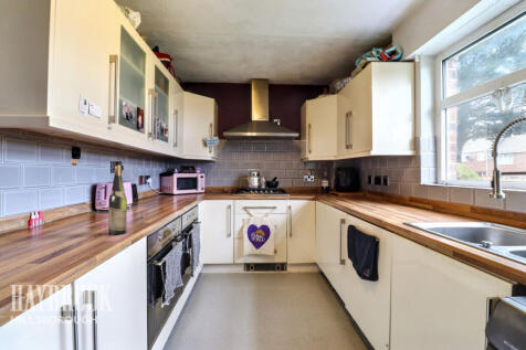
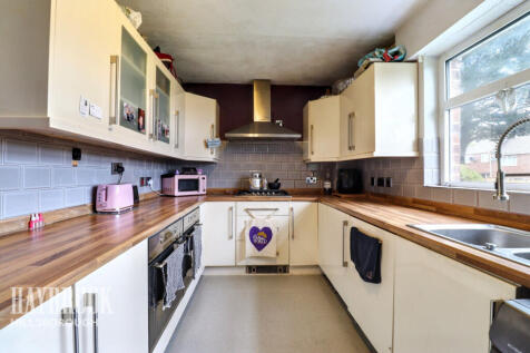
- wine bottle (117, 199)
